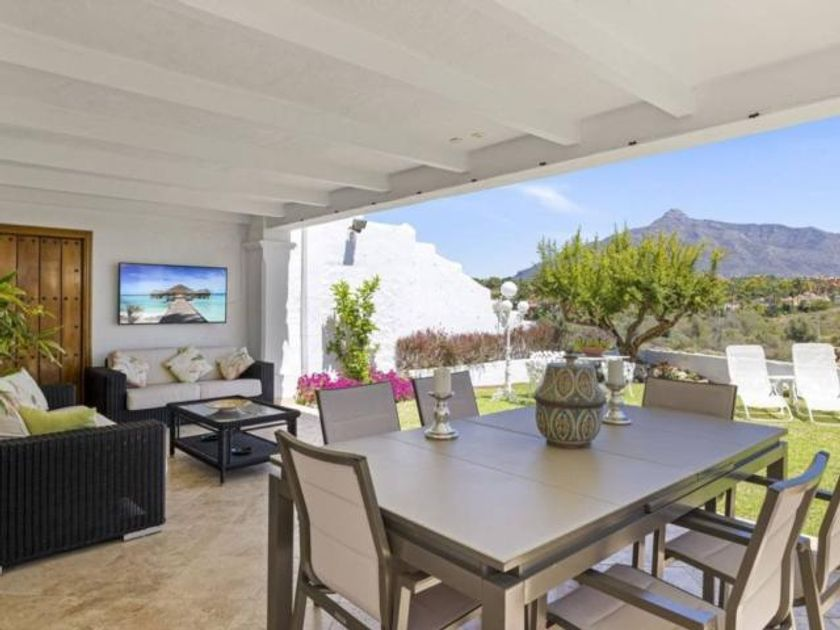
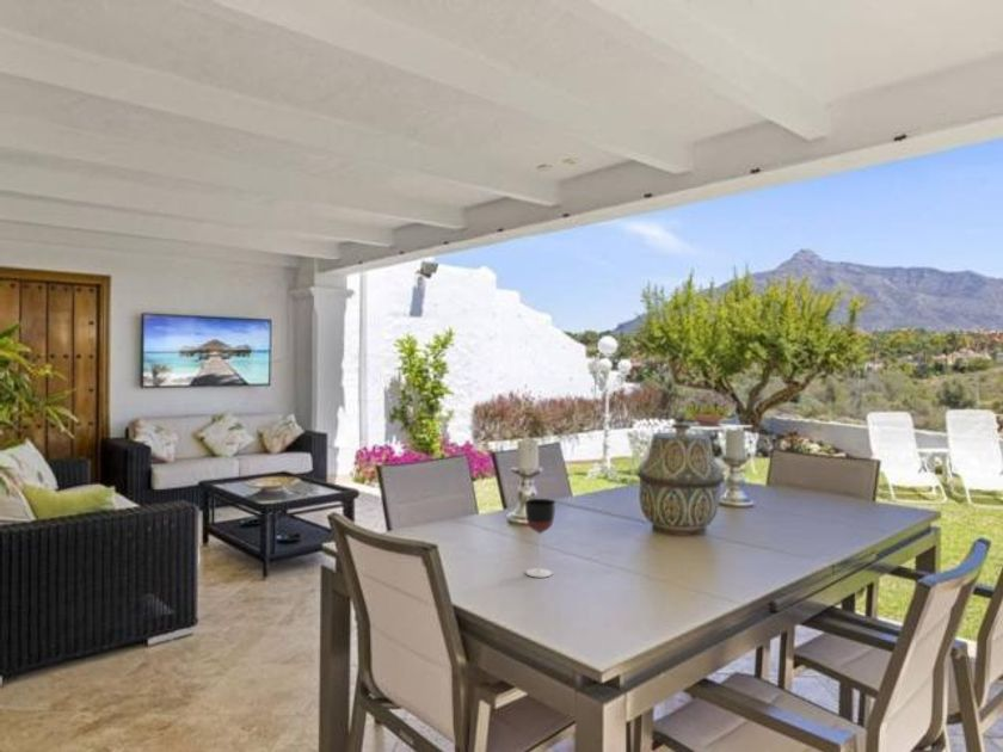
+ wineglass (540, 537)
